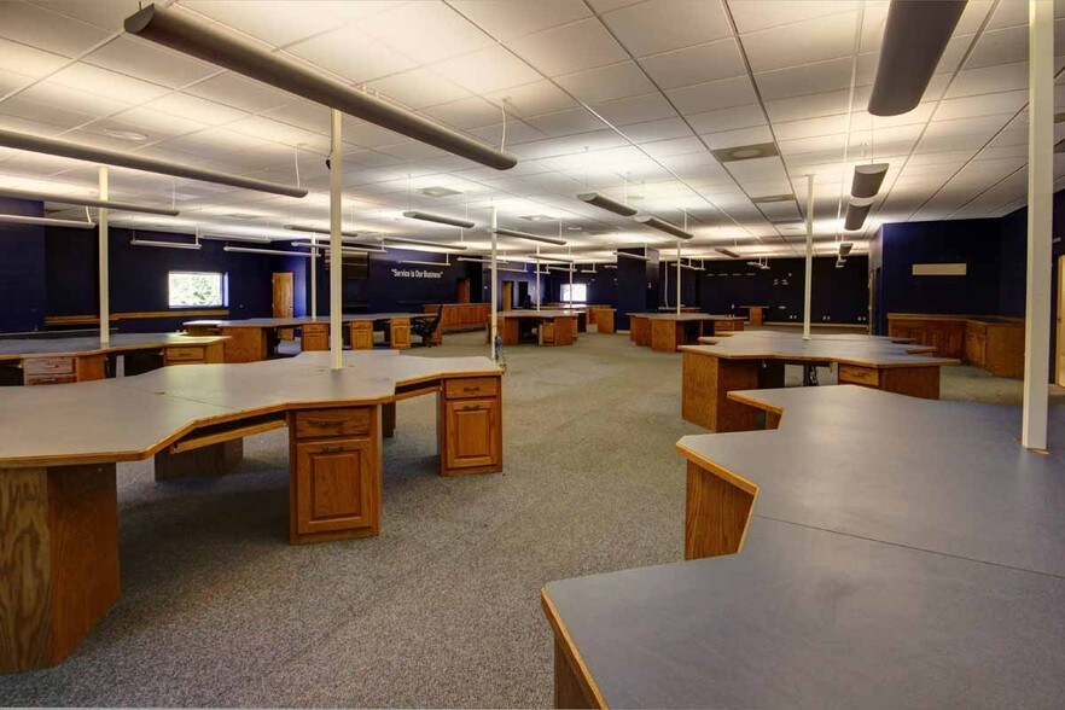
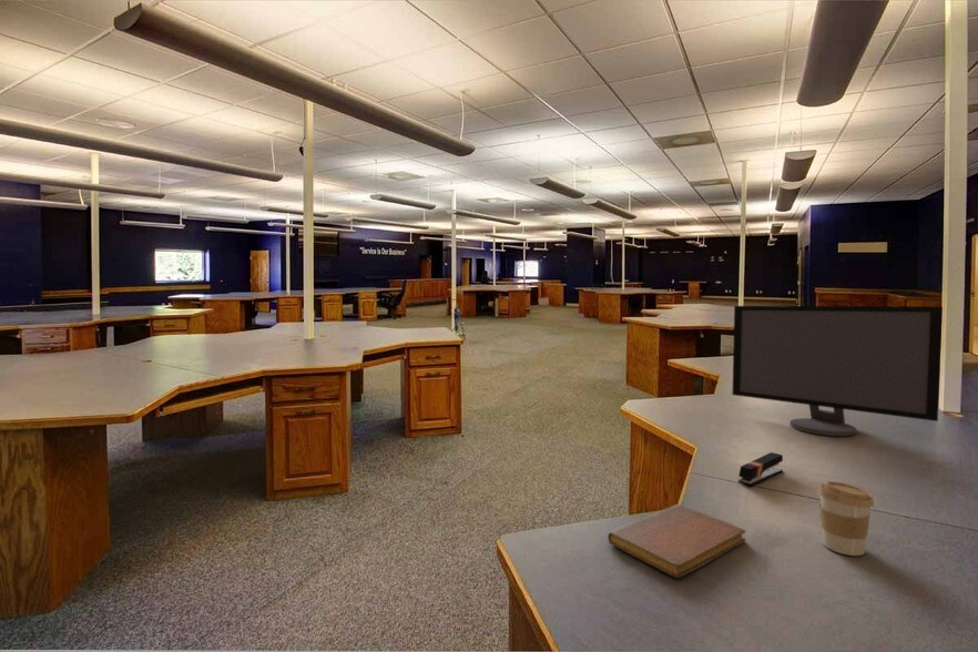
+ notebook (676, 536)
+ stapler (761, 468)
+ computer monitor (824, 367)
+ coffee cup (844, 516)
